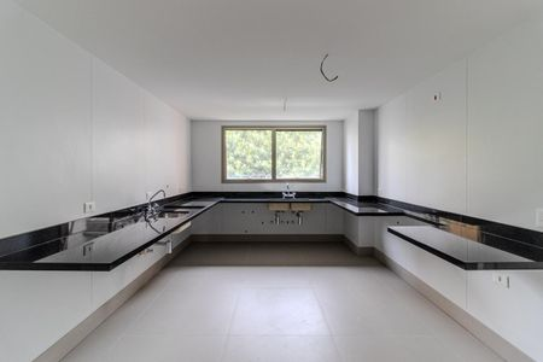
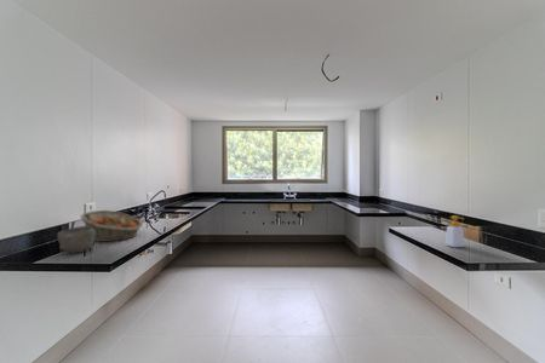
+ bowl (76, 240)
+ fruit basket (113, 224)
+ soap bottle (457, 231)
